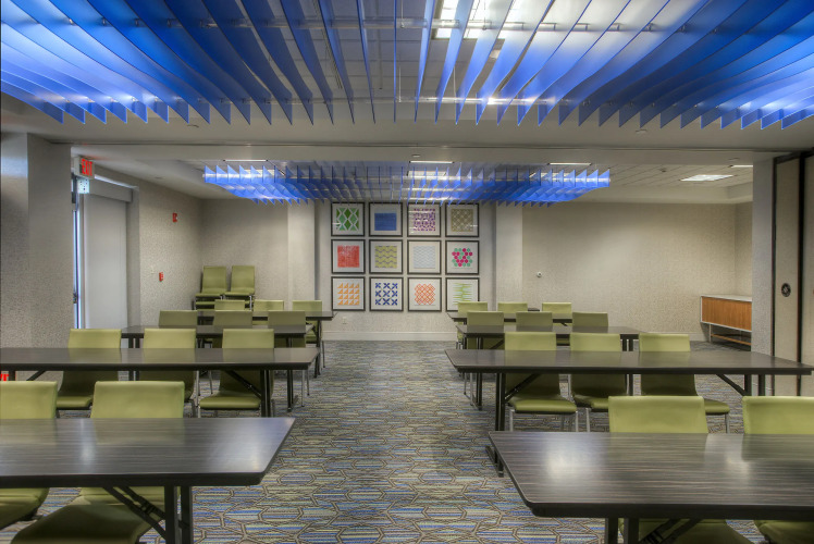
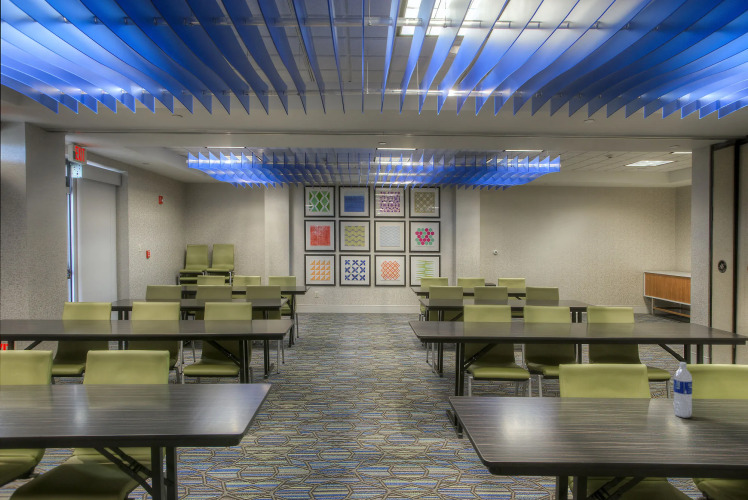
+ water bottle (682, 389)
